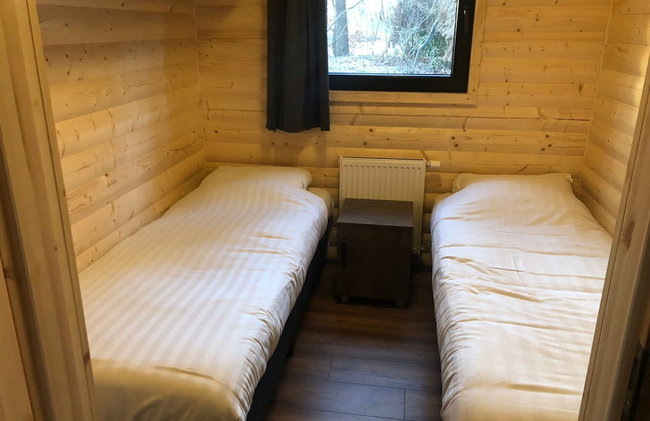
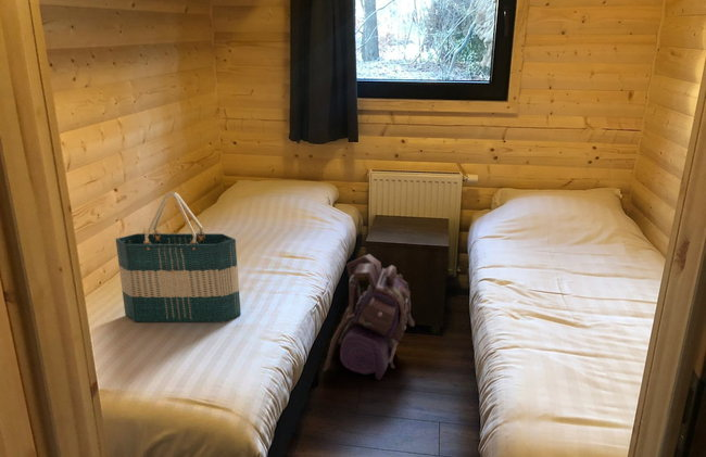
+ tote bag (177, 256)
+ backpack (371, 310)
